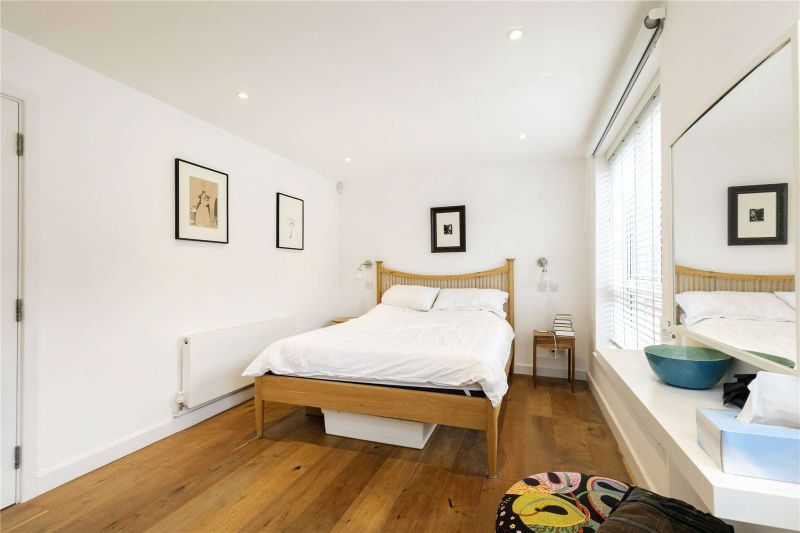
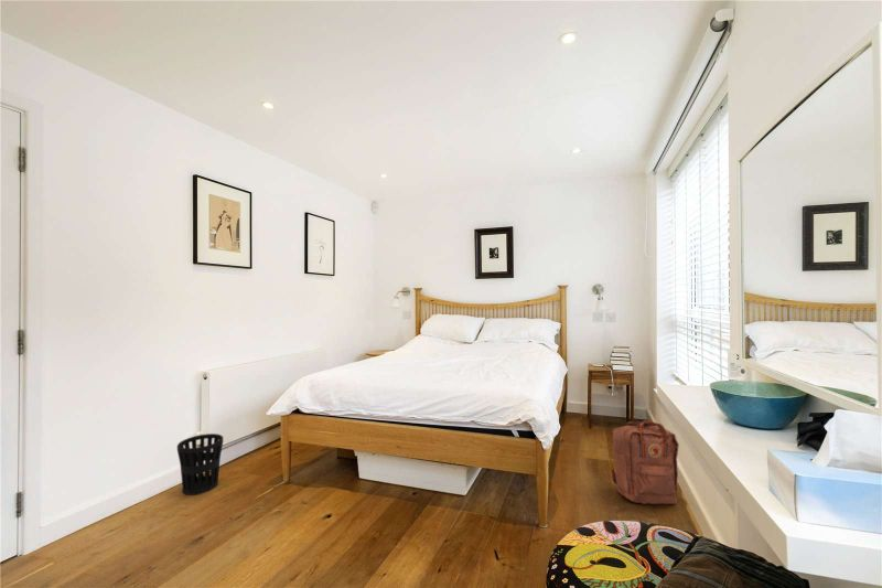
+ wastebasket (201, 463)
+ backpack (643, 457)
